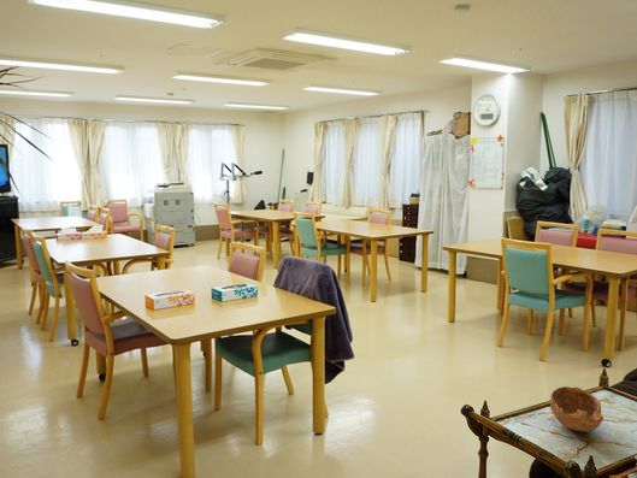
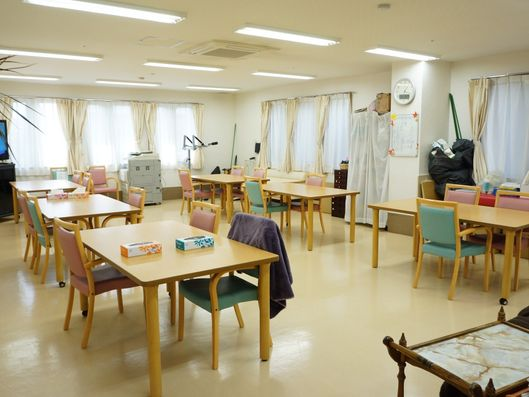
- bowl (577, 413)
